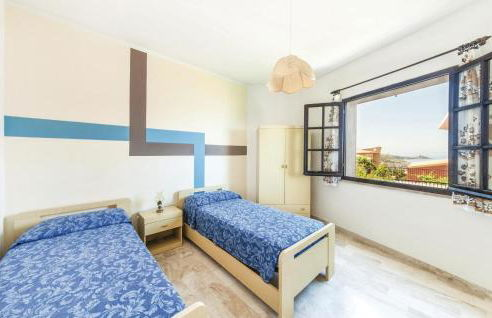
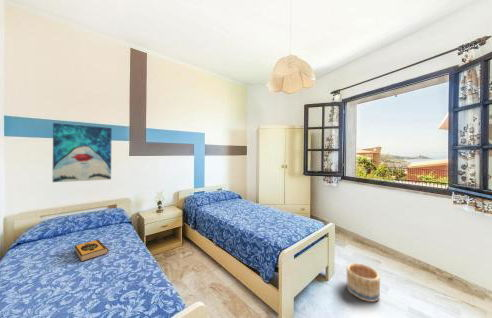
+ hardback book (91, 249)
+ wall art (84, 153)
+ basket (362, 280)
